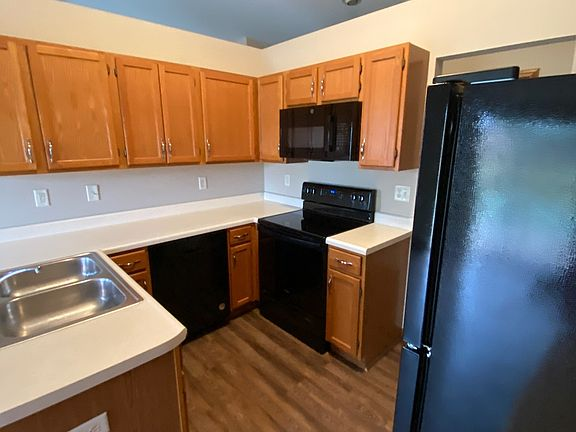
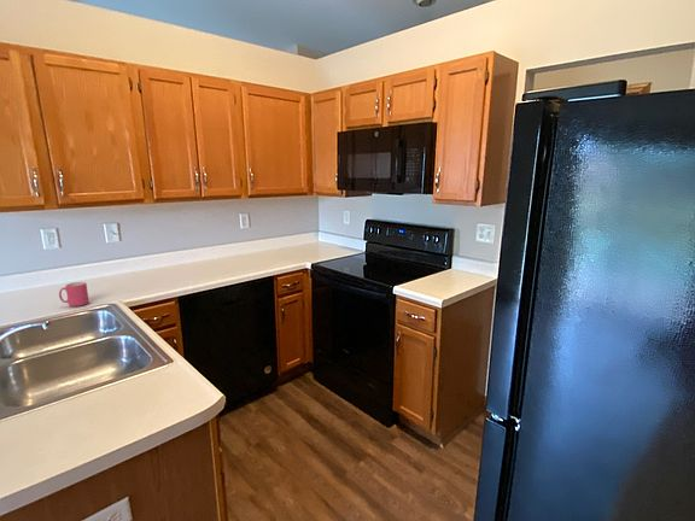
+ mug (74, 294)
